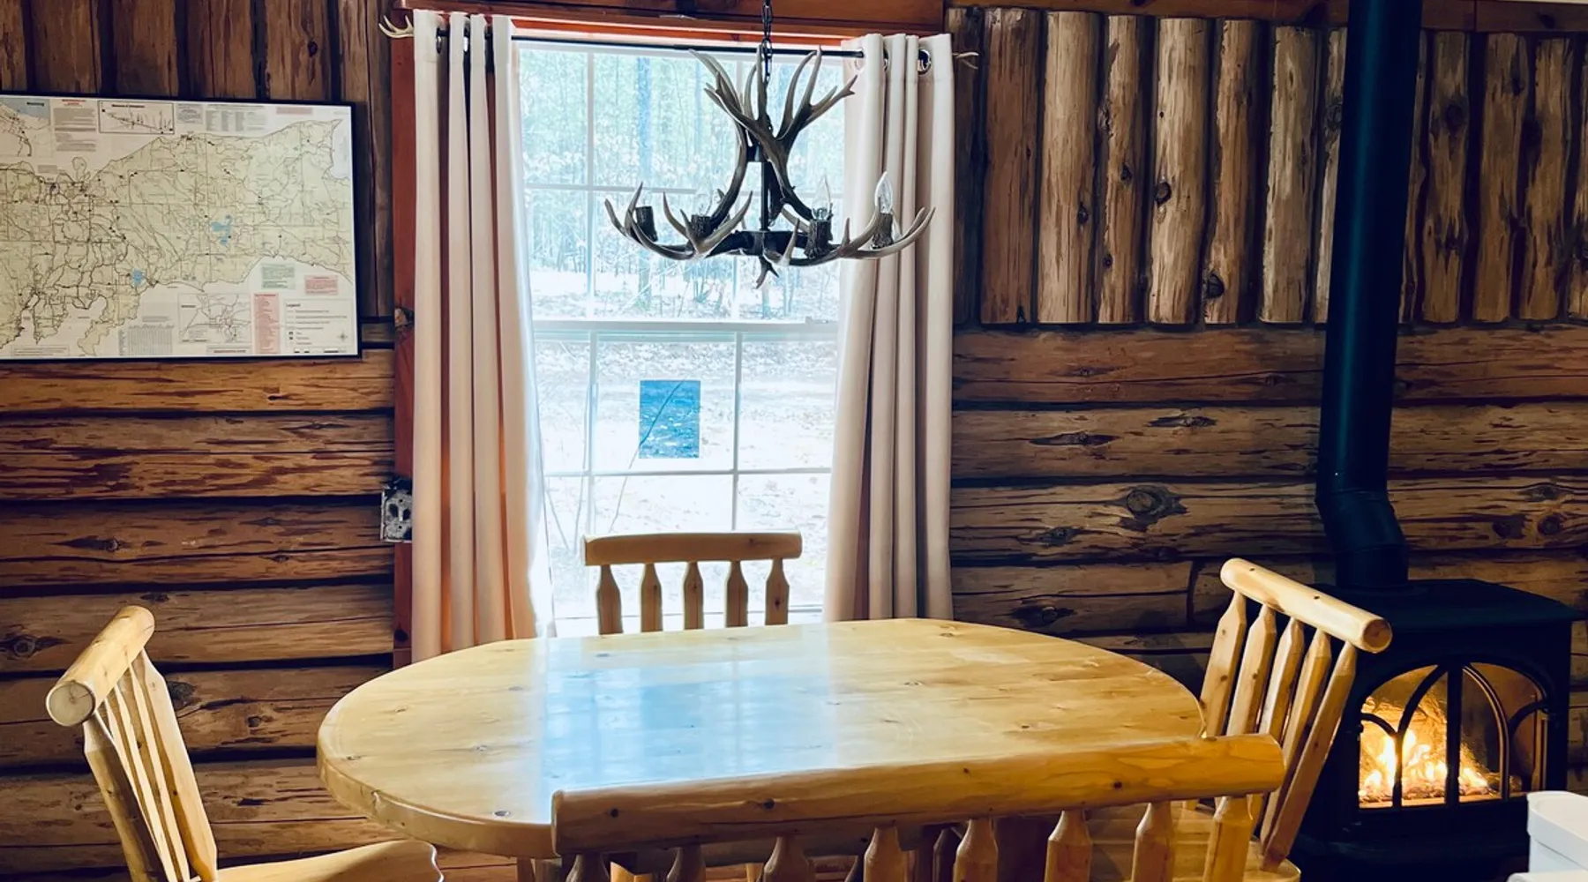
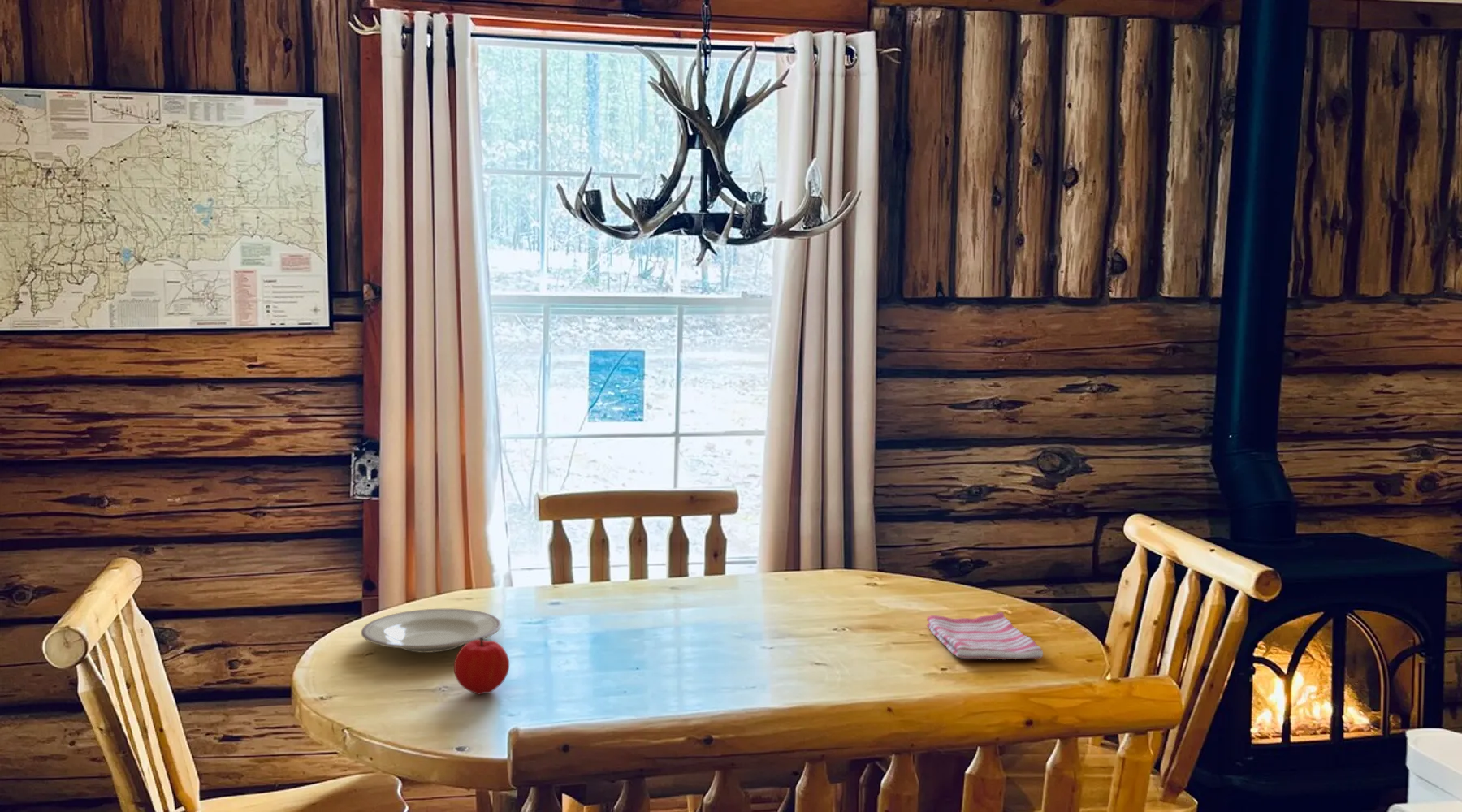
+ fruit (482, 664)
+ plate (432, 634)
+ dish towel (981, 635)
